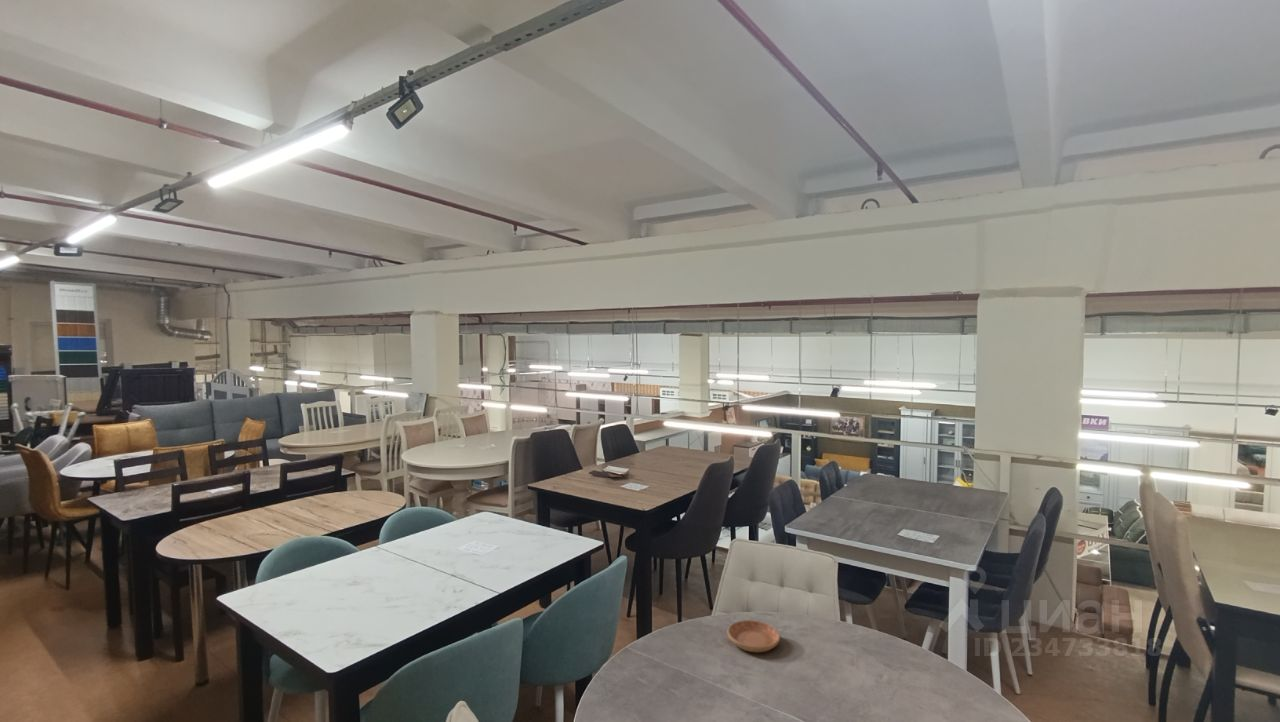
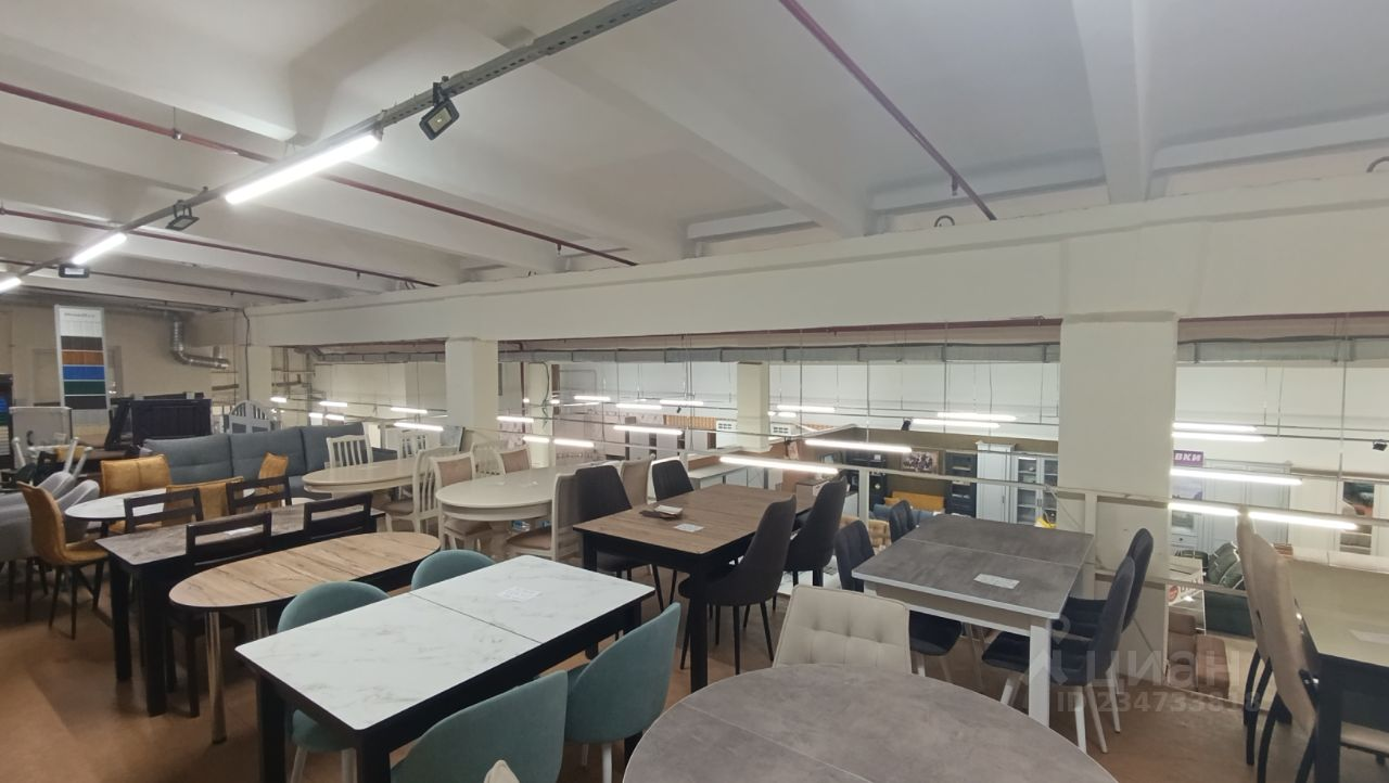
- saucer (753, 637)
